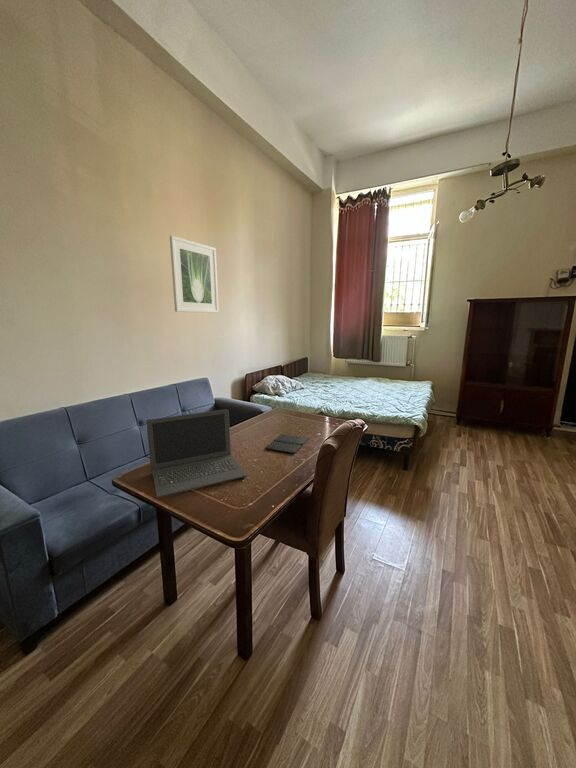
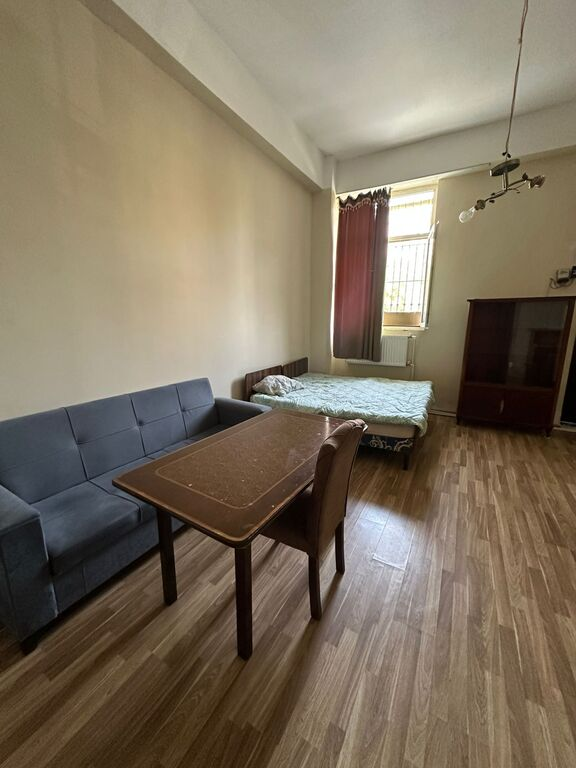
- notebook (287, 442)
- laptop computer (196, 448)
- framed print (196, 278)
